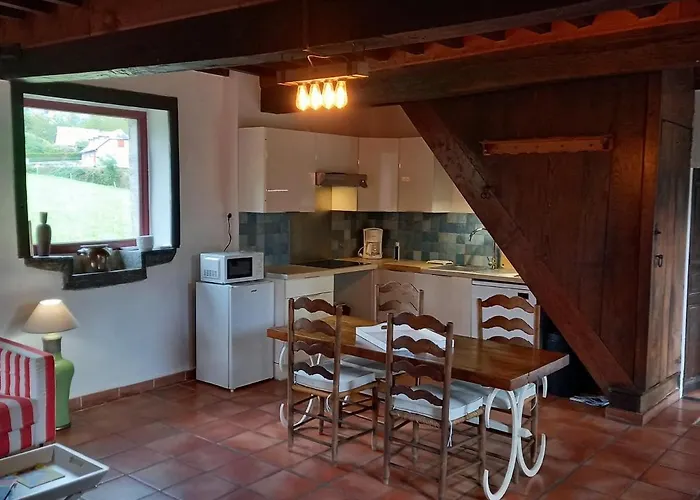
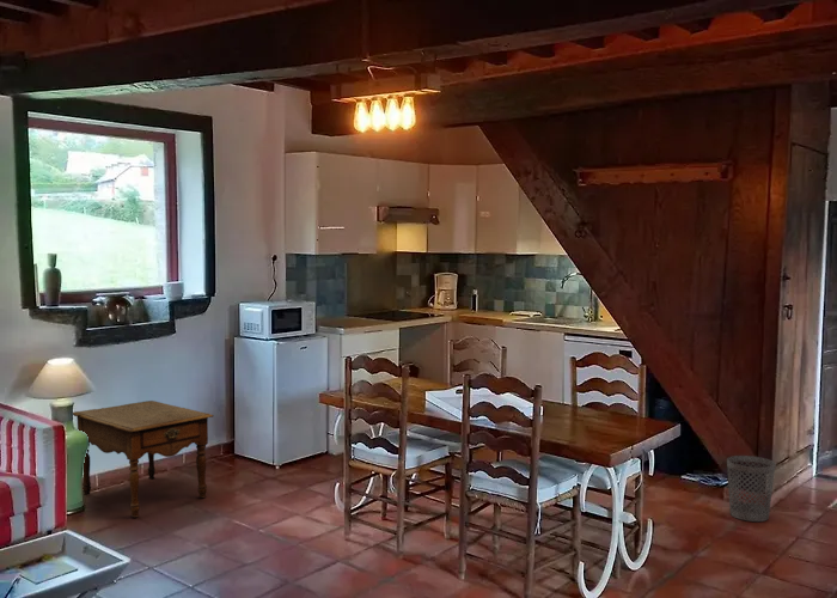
+ side table (142, 454)
+ wastebasket (750, 488)
